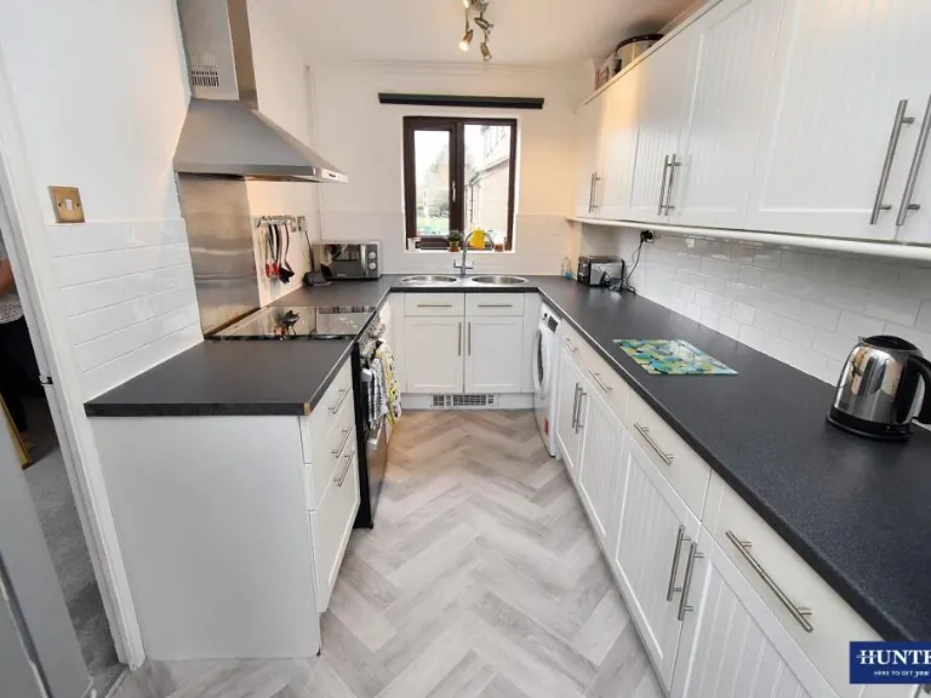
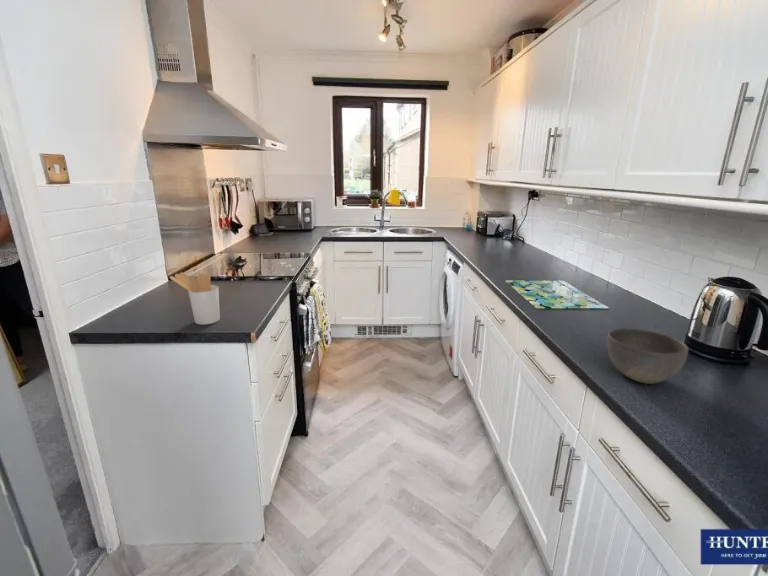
+ bowl (642, 357)
+ utensil holder (197, 296)
